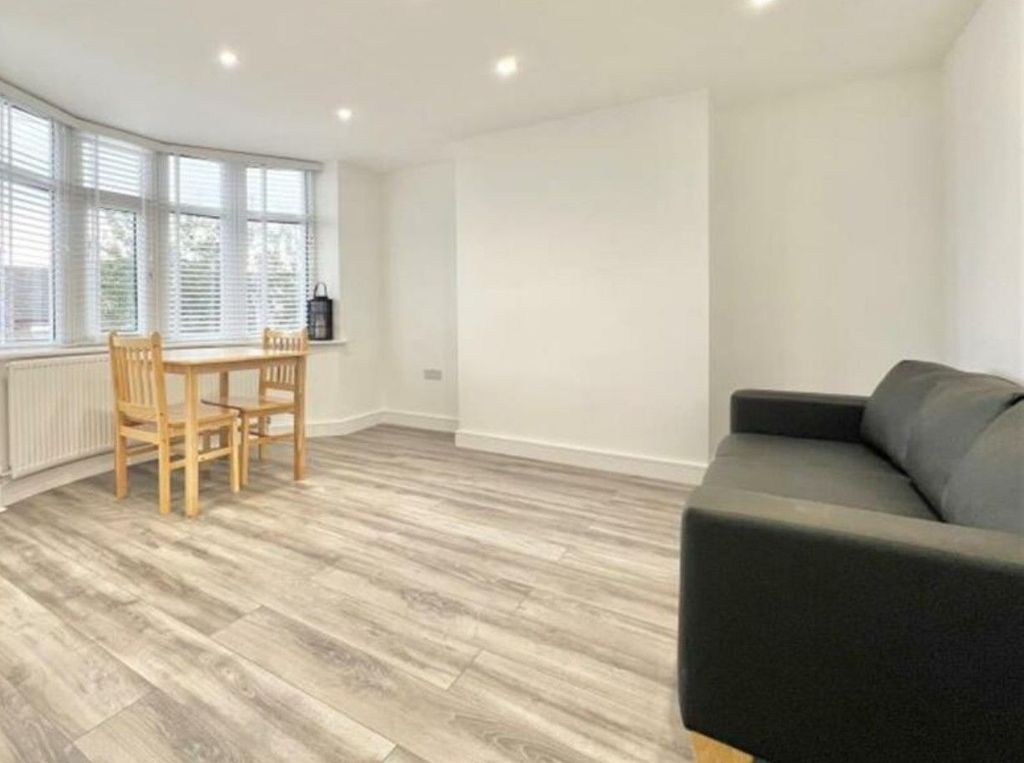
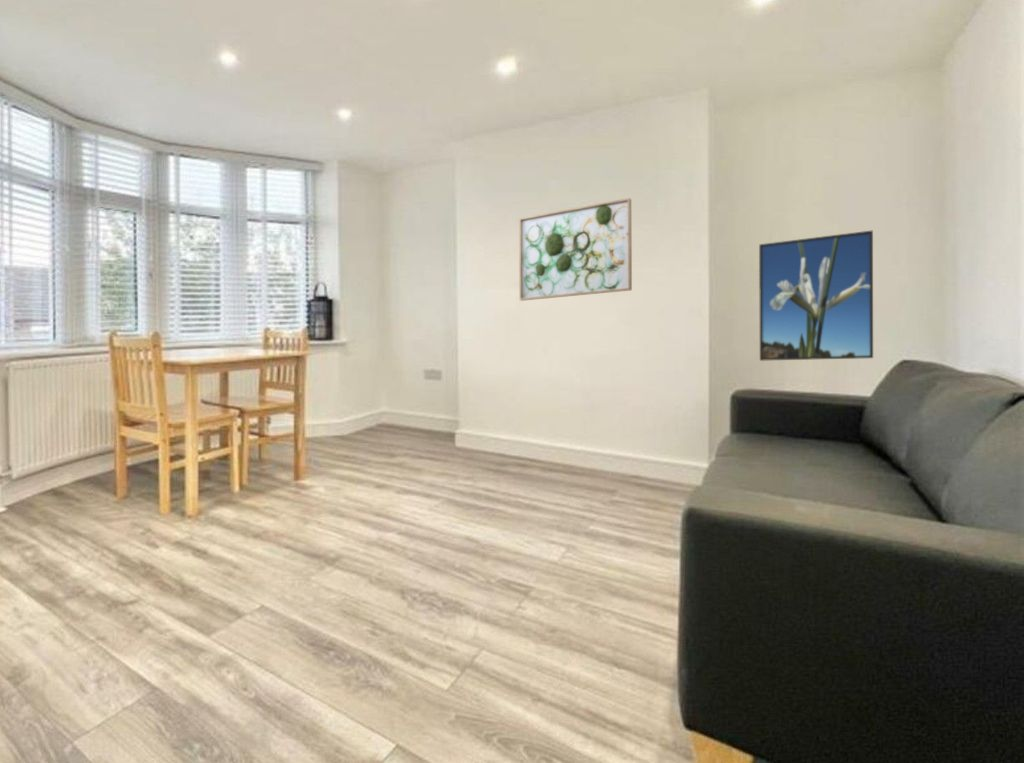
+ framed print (813, 298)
+ wall art (571, 252)
